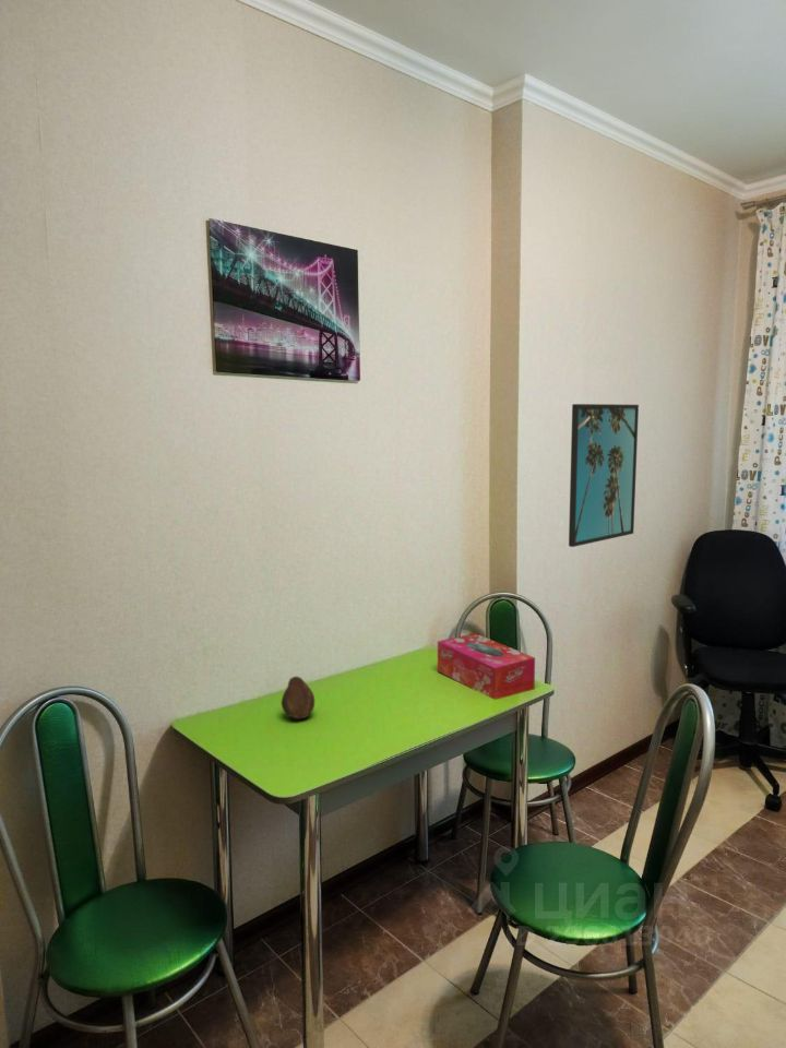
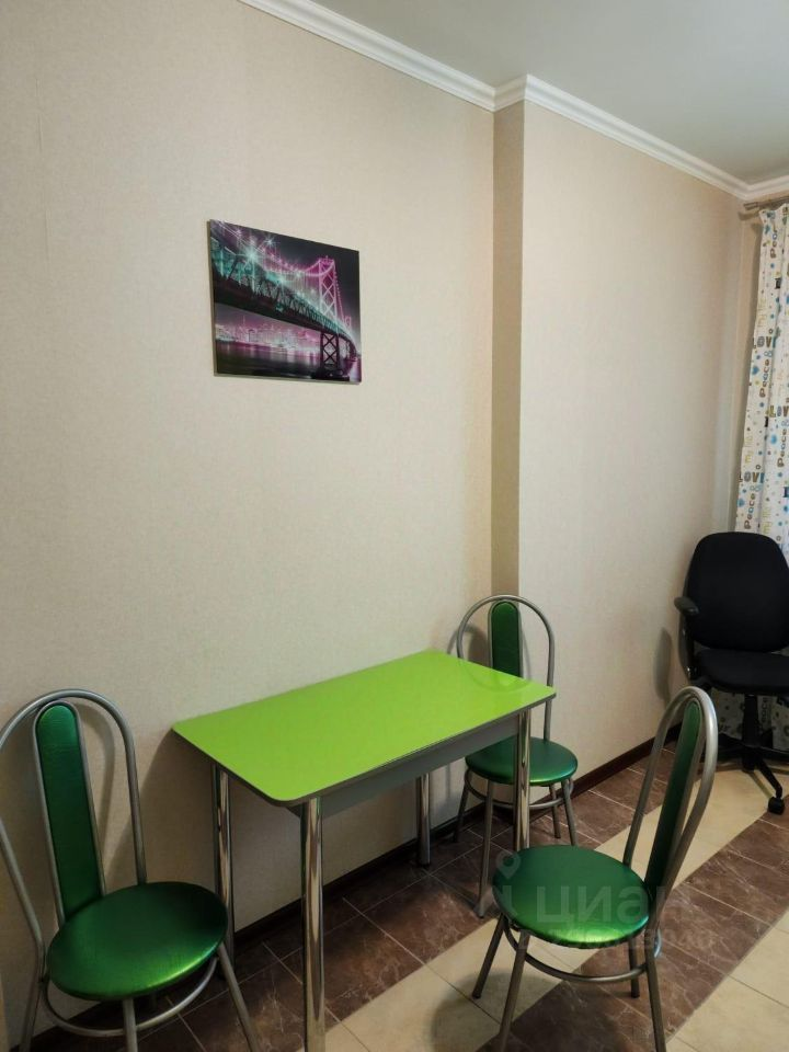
- fruit (297, 695)
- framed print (605, 473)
- tissue box (484, 664)
